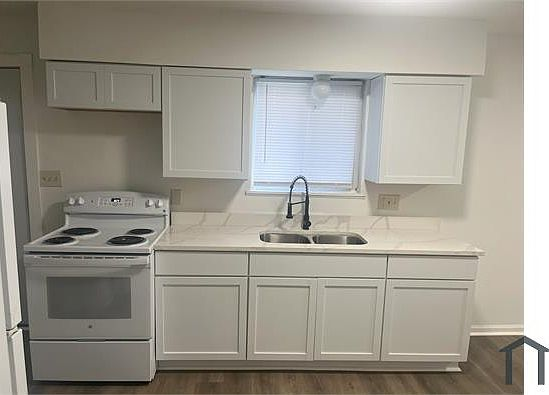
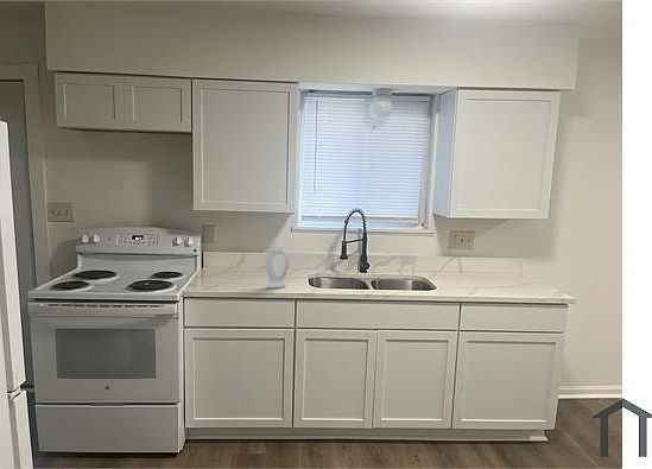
+ soap bottle (276, 262)
